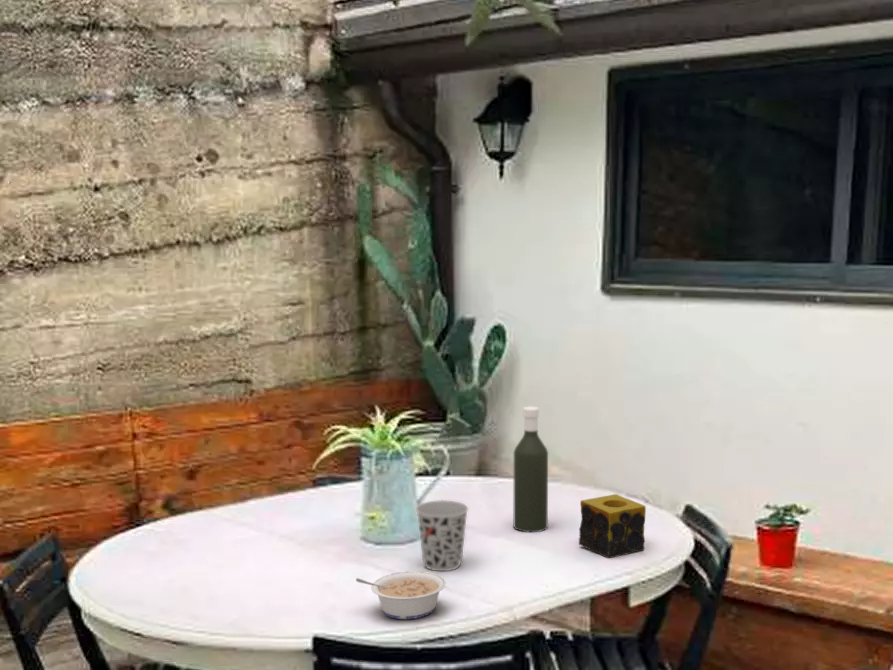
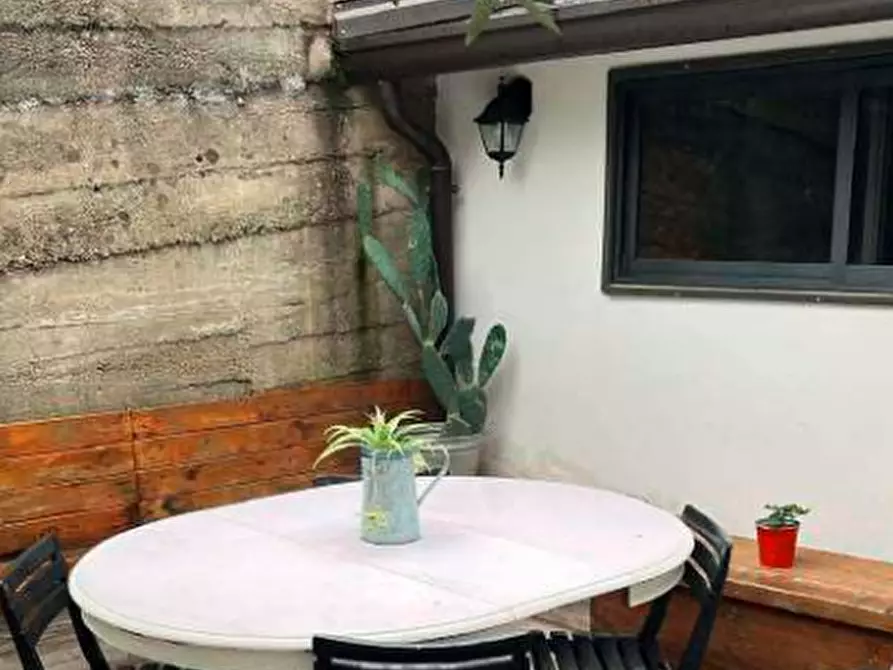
- legume (406, 595)
- bottle (530, 467)
- cup (442, 536)
- candle (611, 525)
